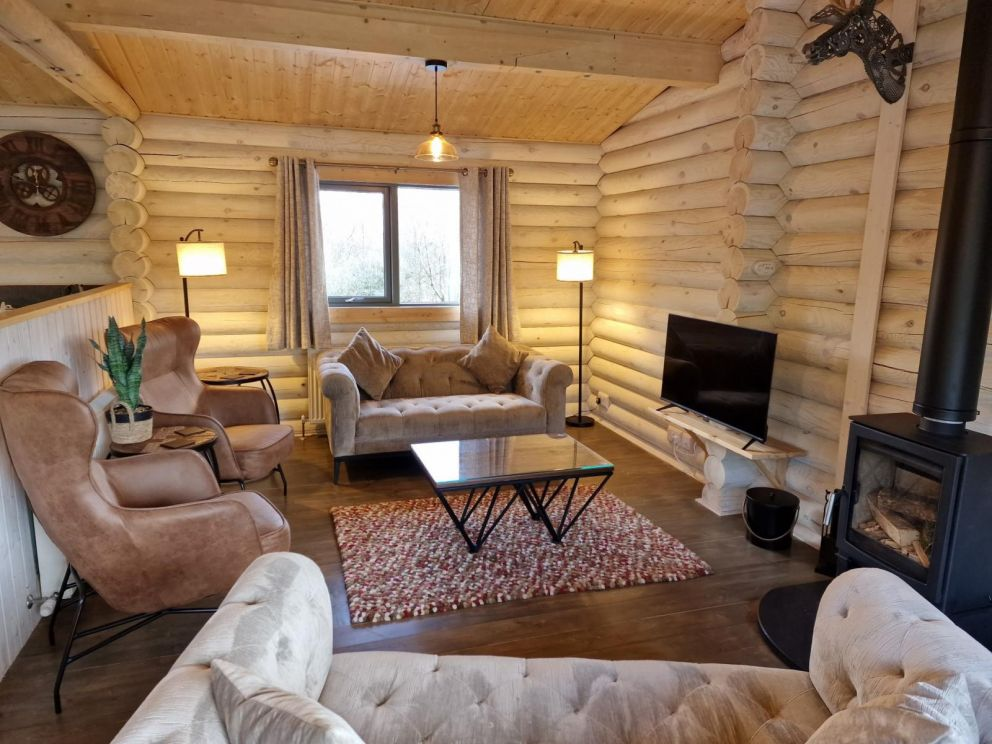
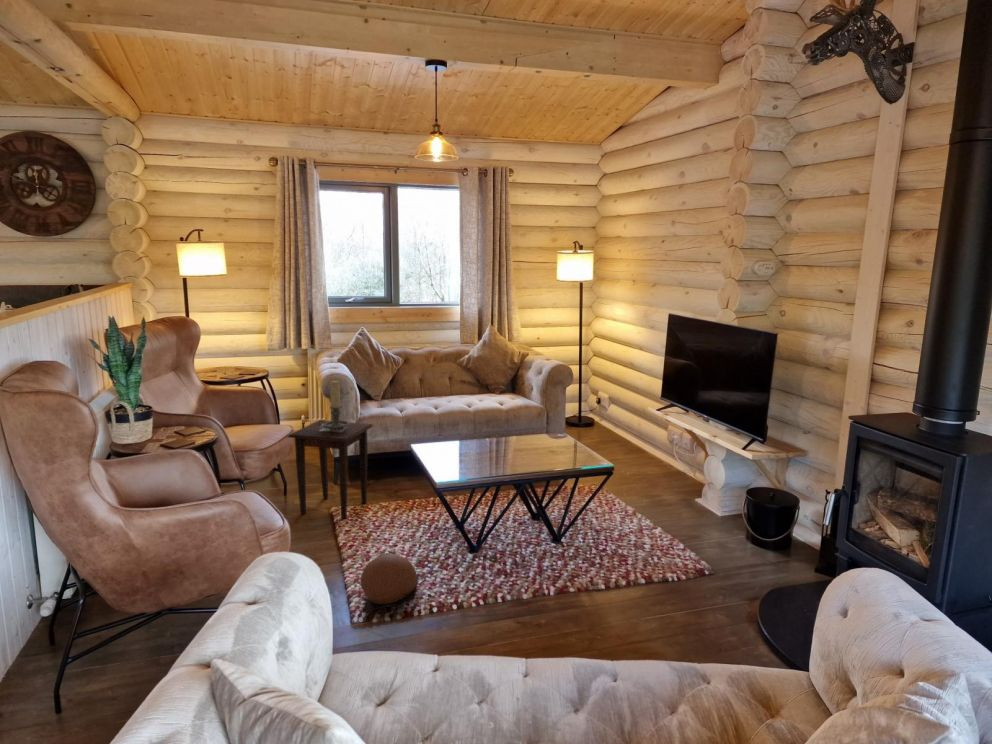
+ ball (389, 580)
+ candle holder (333, 405)
+ side table (327, 467)
